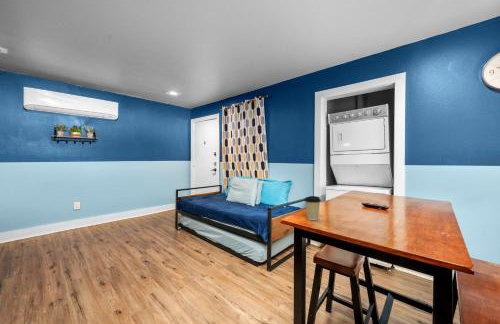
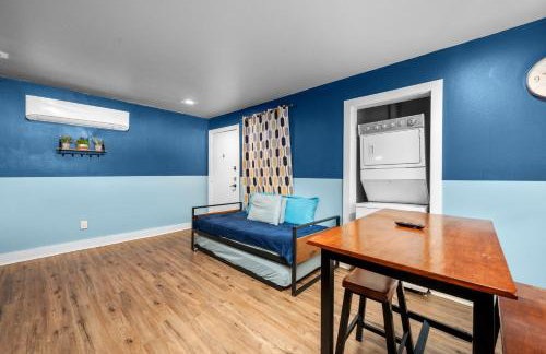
- coffee cup (312, 208)
